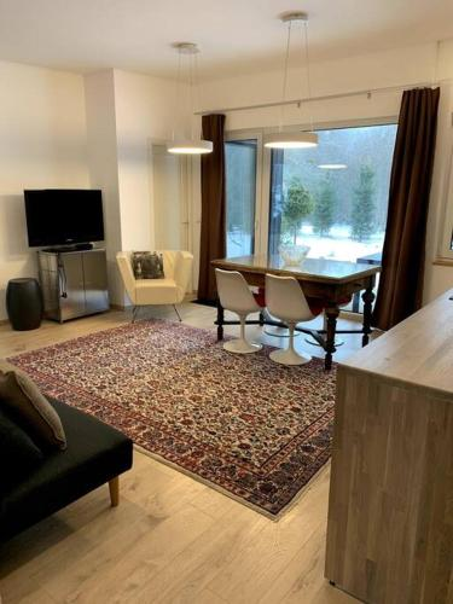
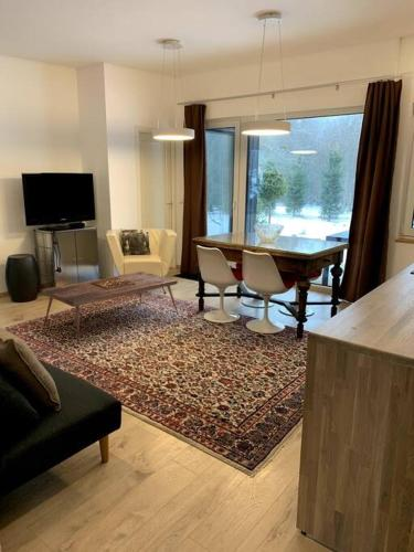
+ coffee table (113, 297)
